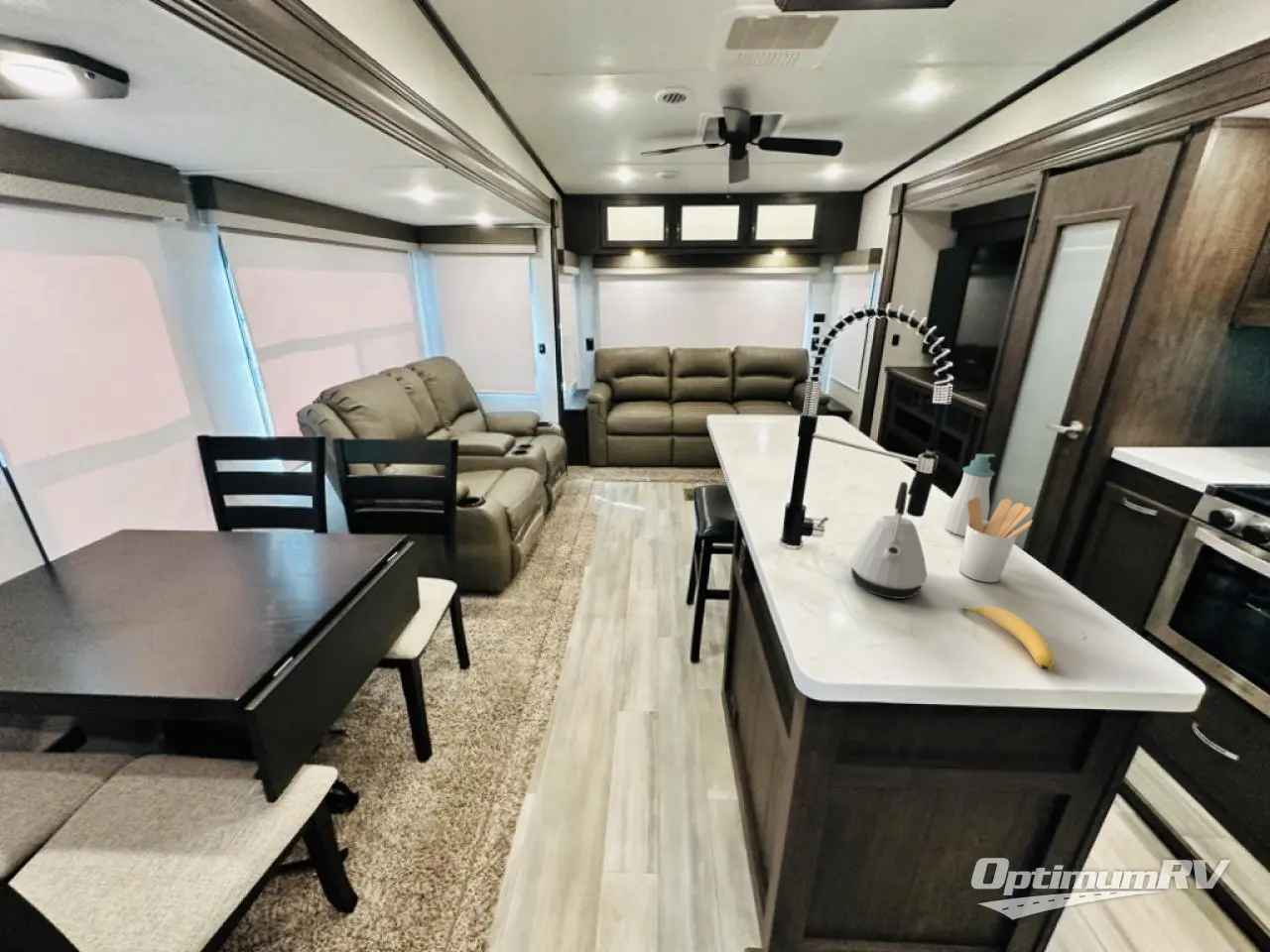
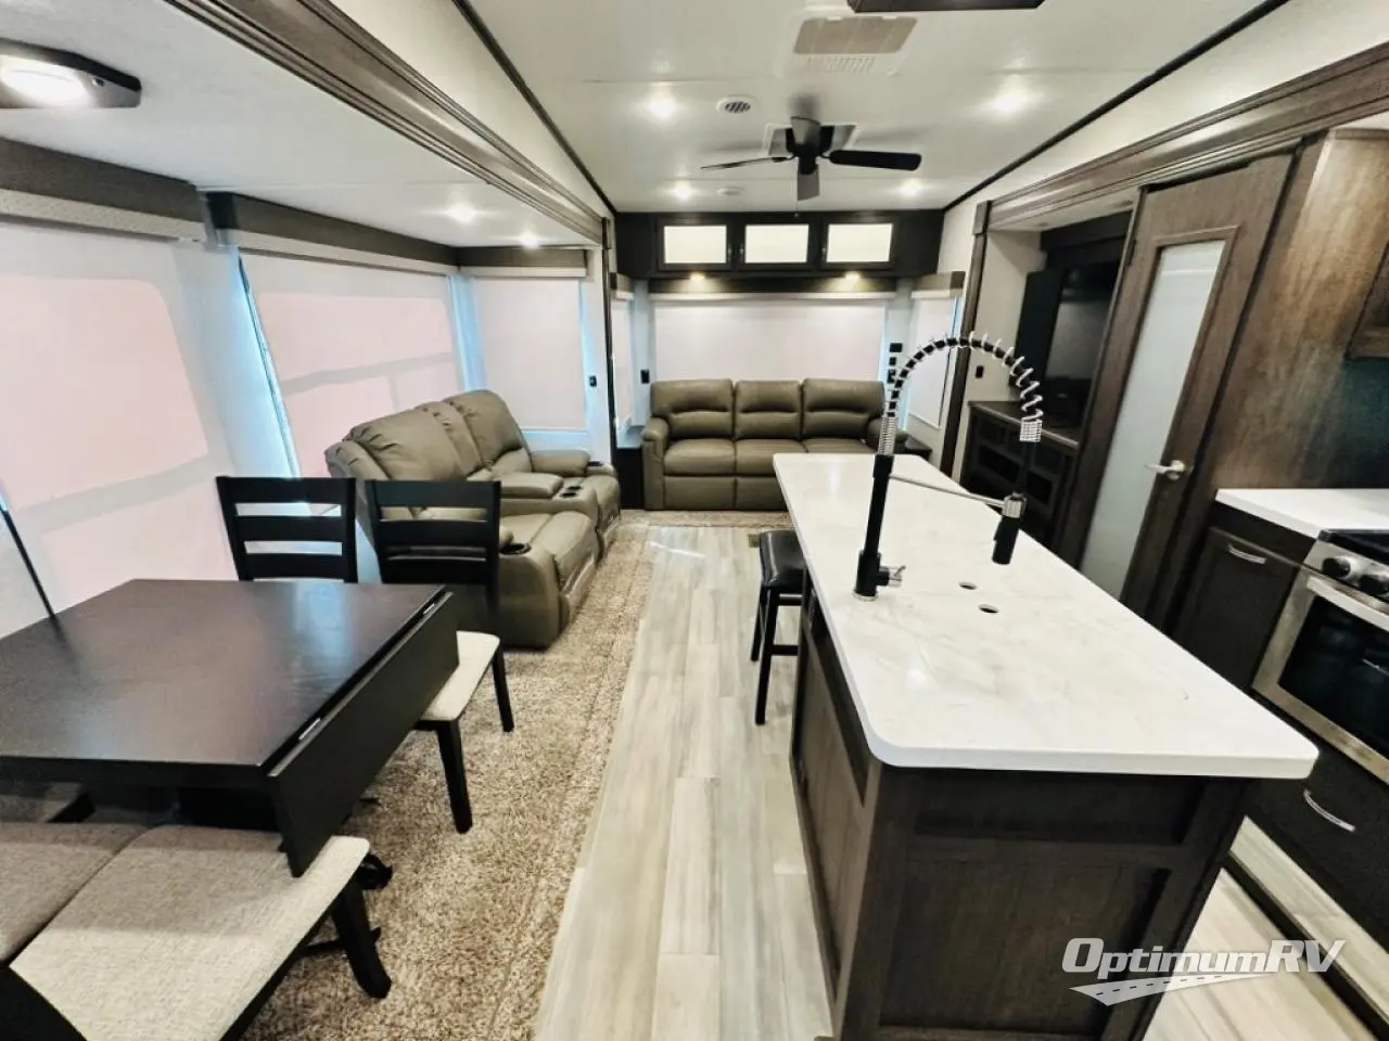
- kettle (894, 536)
- utensil holder (994, 537)
- soap bottle (972, 494)
- banana (1011, 631)
